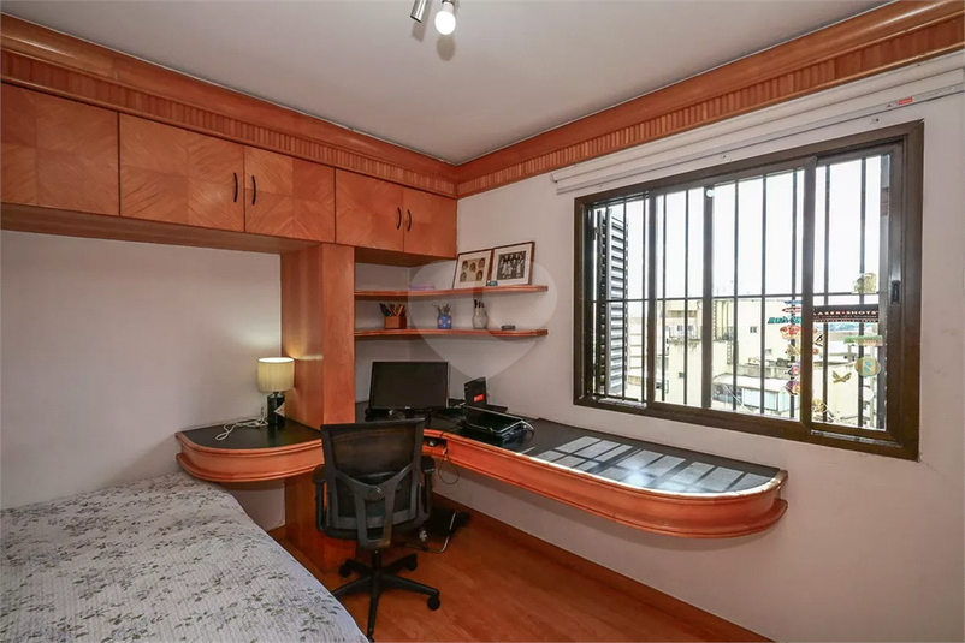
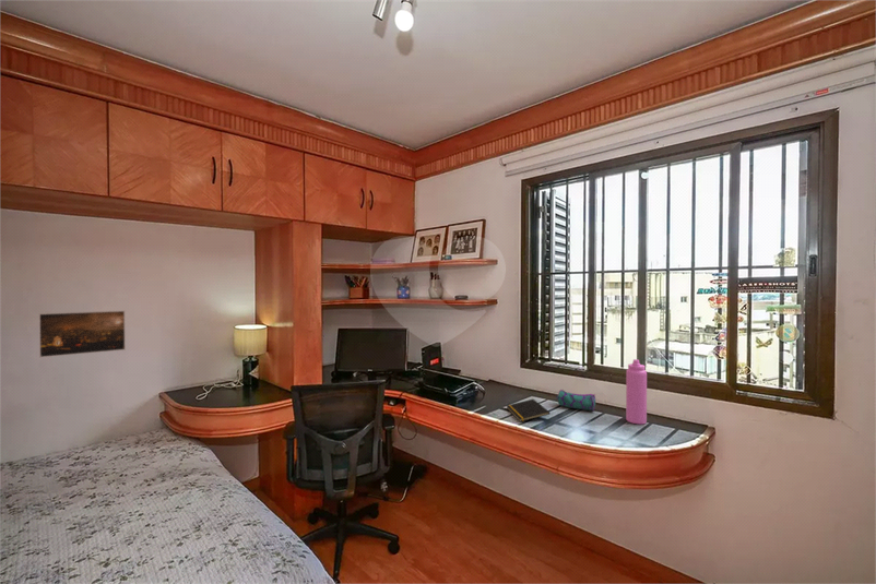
+ water bottle (636, 390)
+ notepad (526, 409)
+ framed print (84, 332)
+ pencil case (576, 400)
